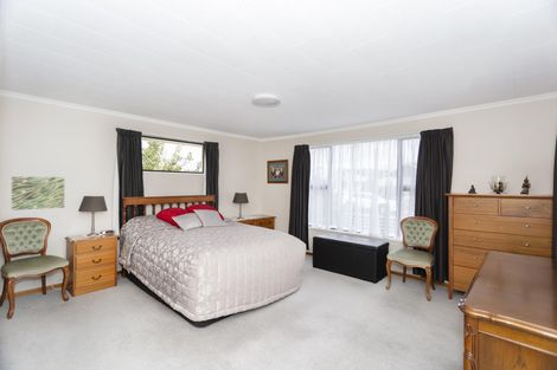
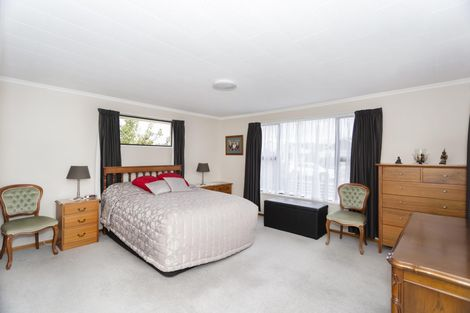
- wall art (39, 193)
